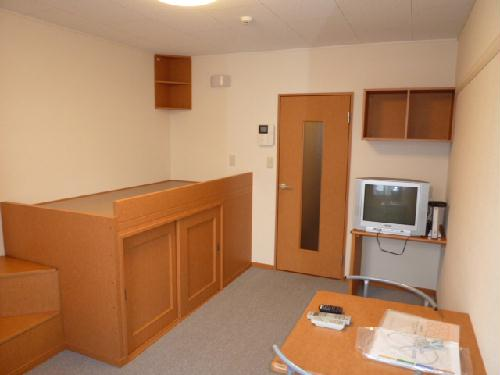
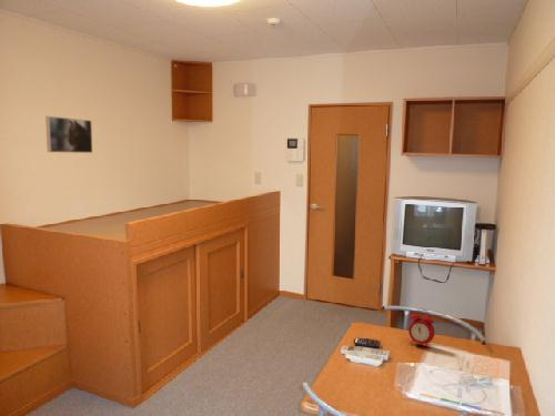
+ alarm clock (421, 327)
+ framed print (70, 135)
